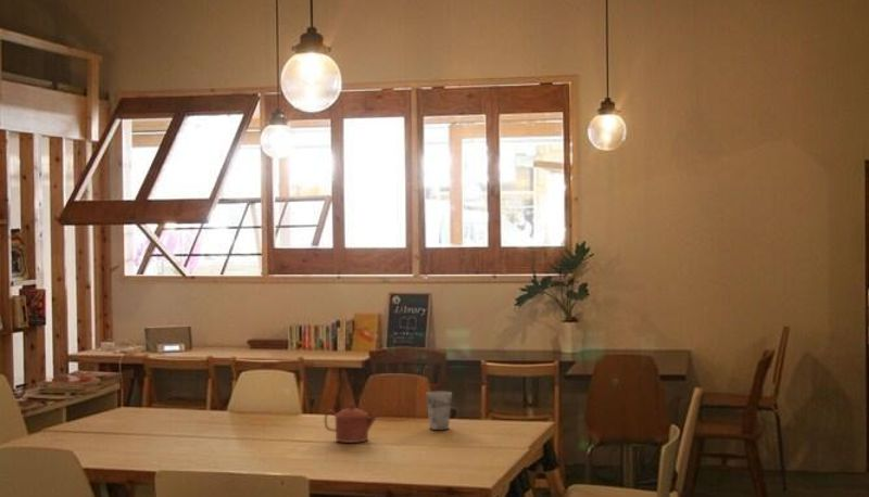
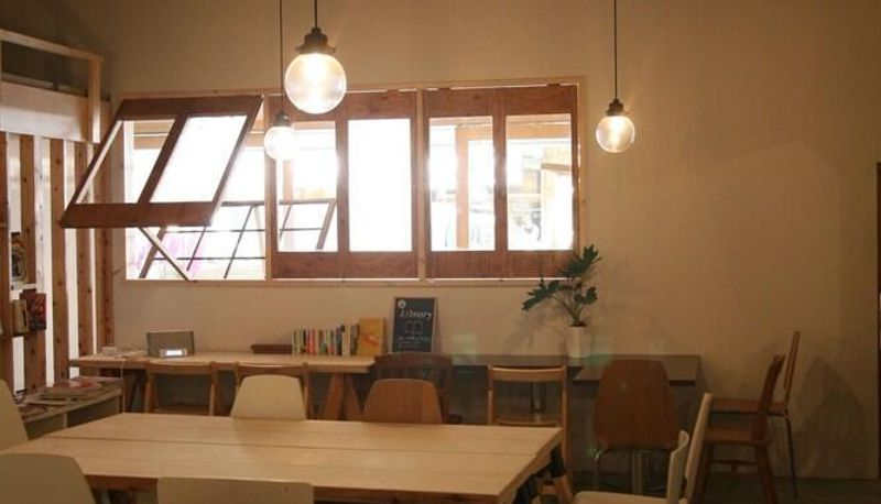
- cup (439, 410)
- teapot (352, 421)
